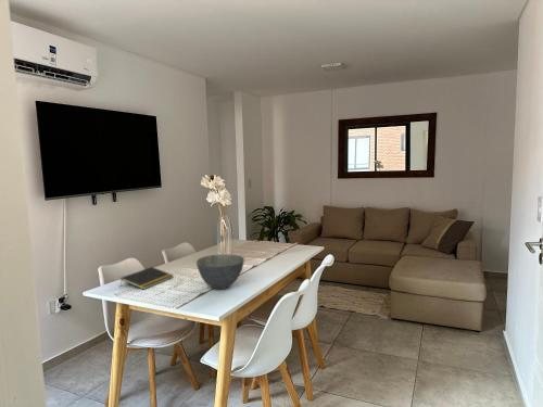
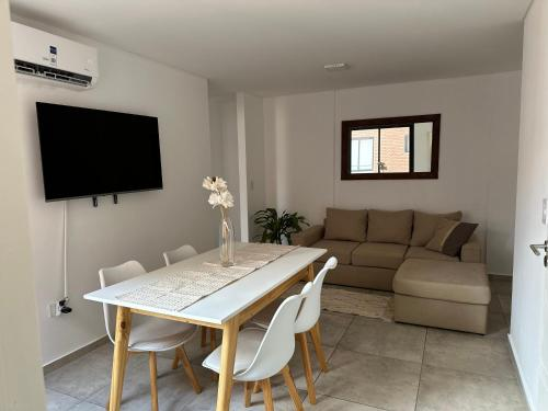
- notepad (148, 277)
- bowl (220, 272)
